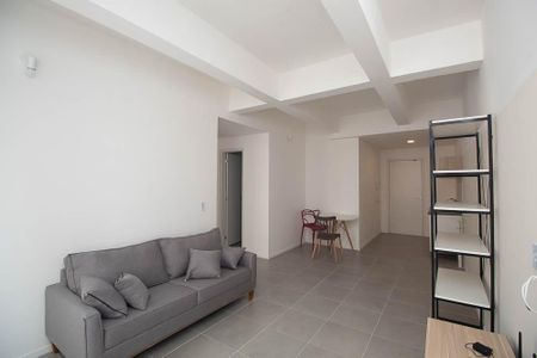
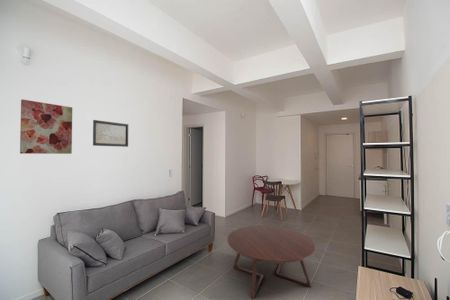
+ wall art (48, 128)
+ coffee table (269, 257)
+ wall art (111, 134)
